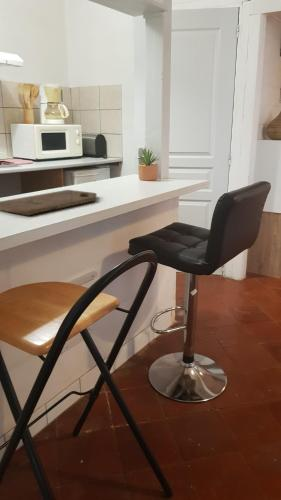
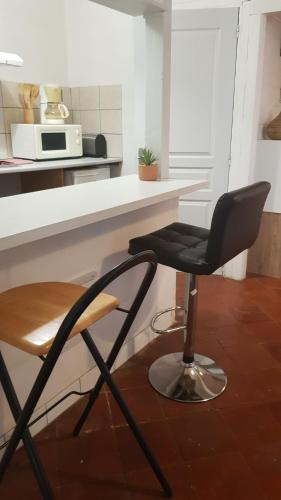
- cutting board (50, 200)
